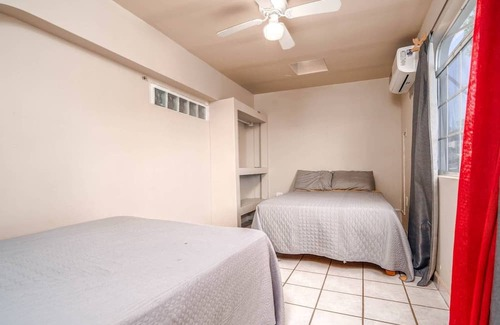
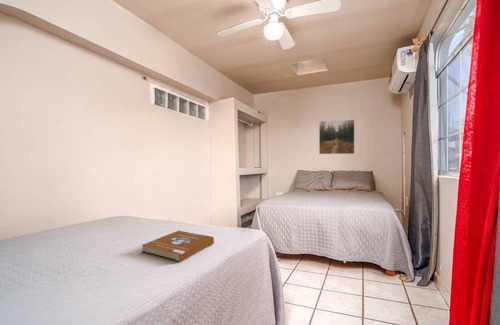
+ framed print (336, 137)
+ book (179, 243)
